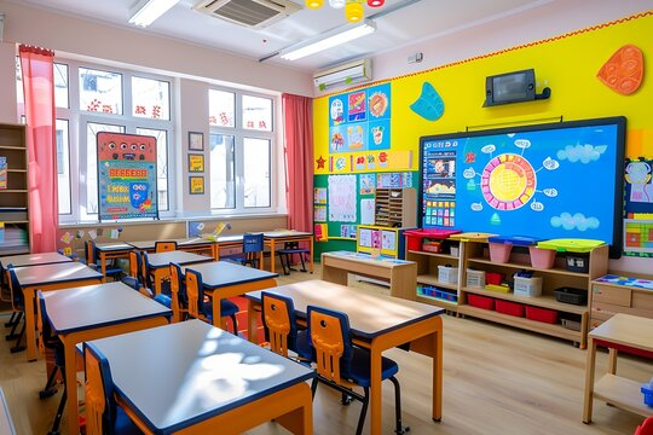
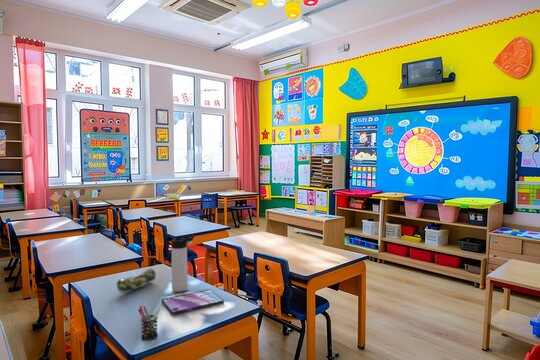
+ thermos bottle (183, 262)
+ pen holder (148, 321)
+ video game case (192, 301)
+ pencil case (136, 280)
